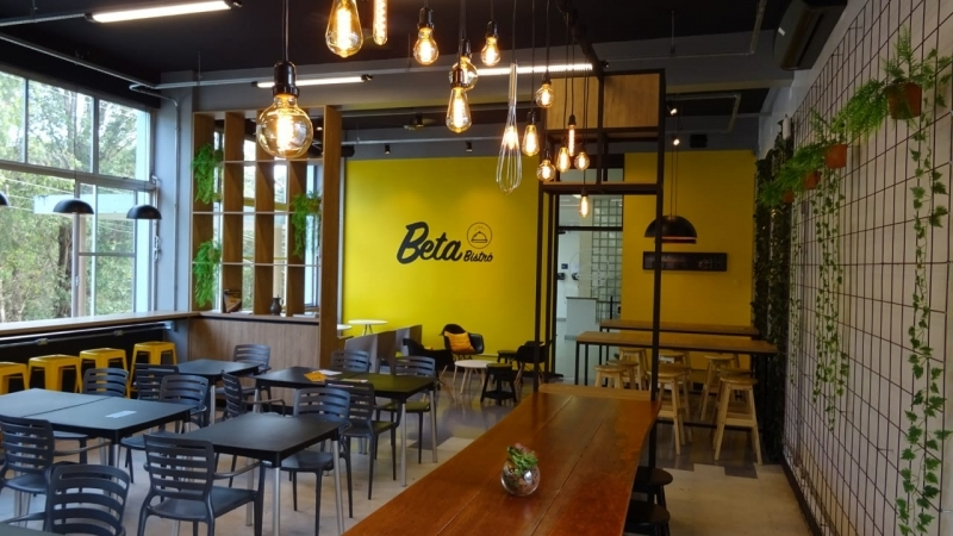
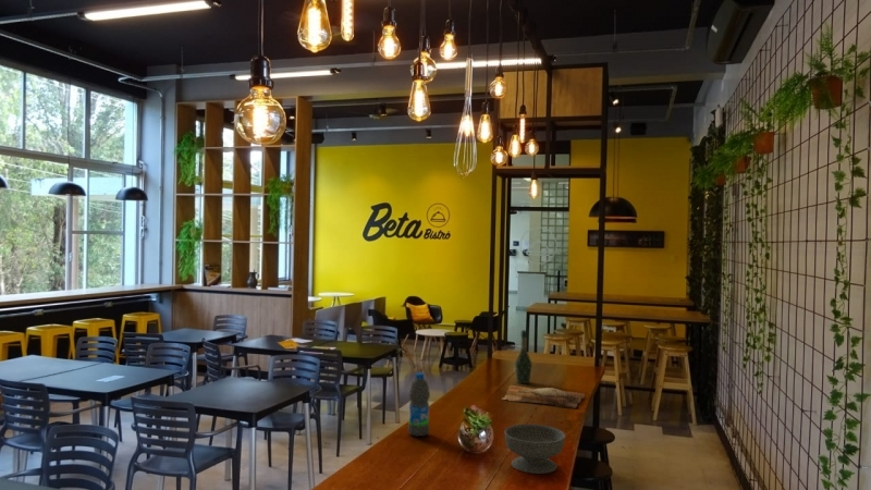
+ wine bottle (523, 356)
+ bowl (533, 449)
+ cutting board (543, 392)
+ water bottle (419, 403)
